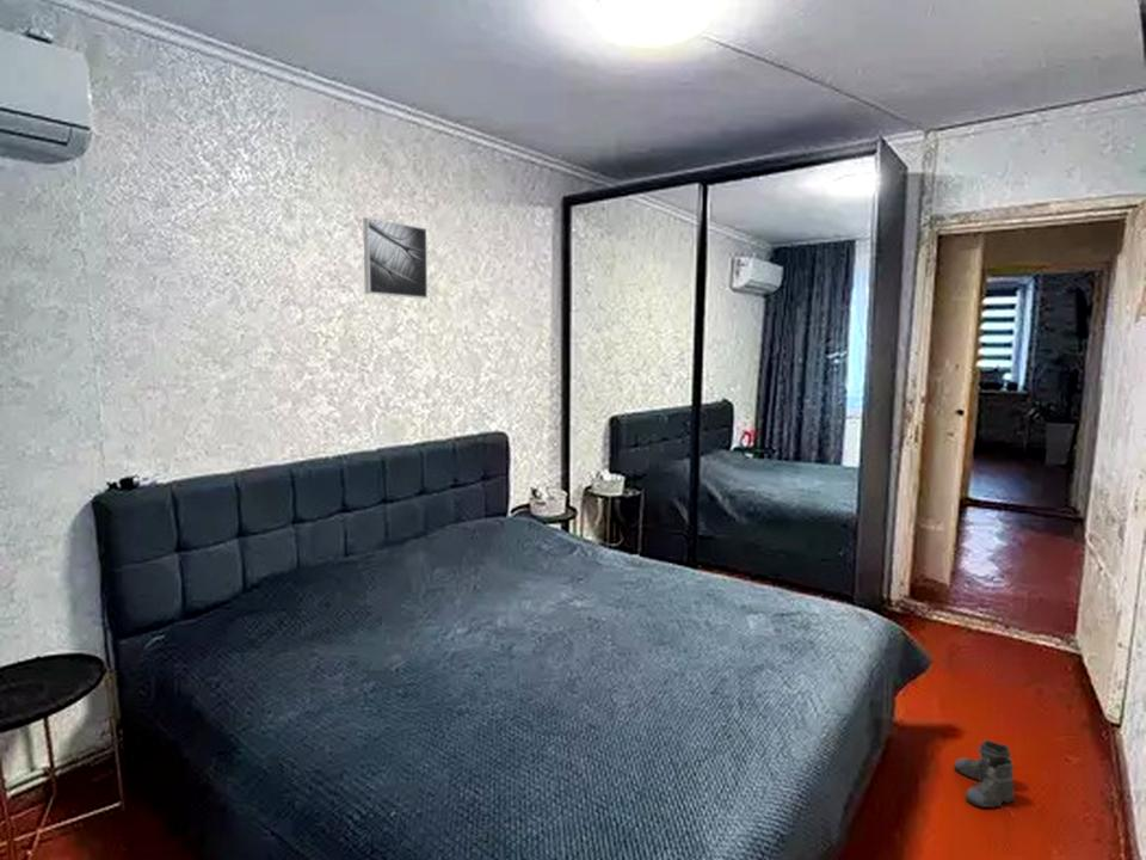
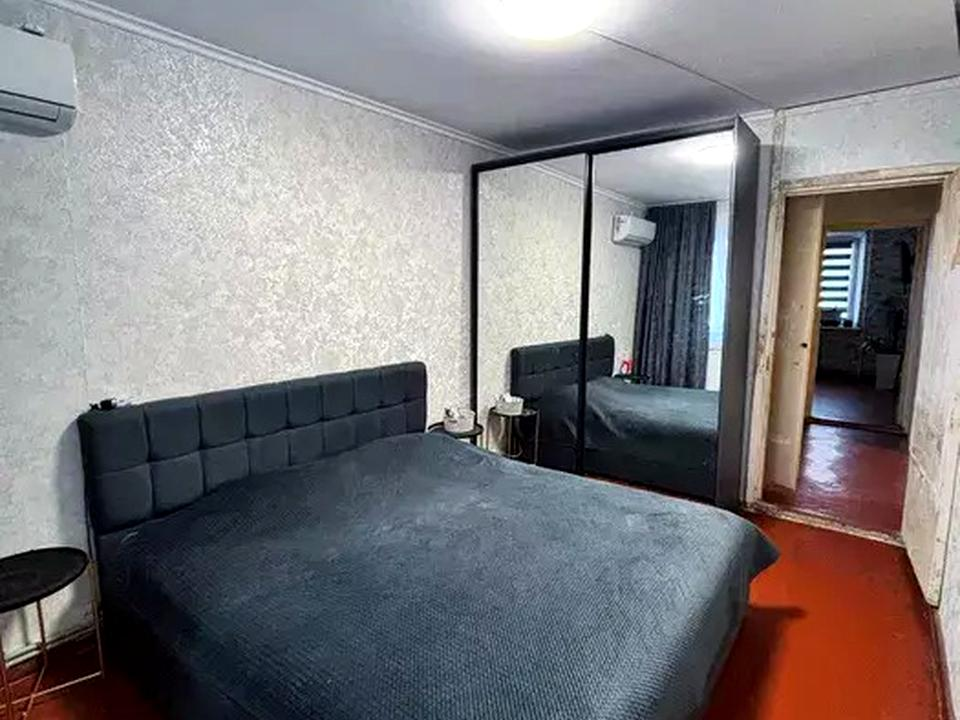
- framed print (396, 259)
- boots (986, 768)
